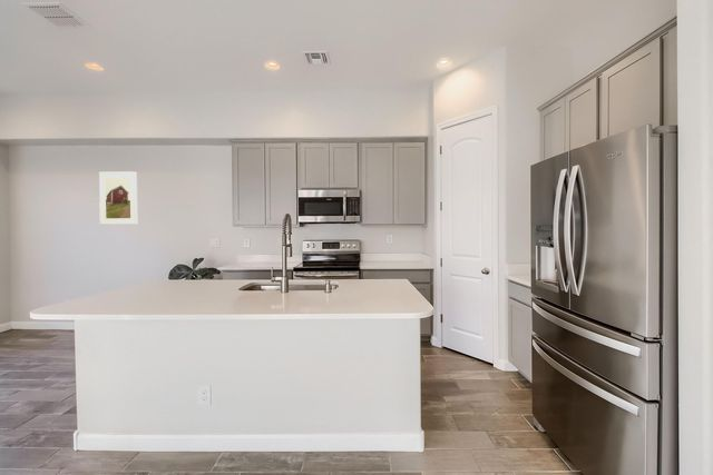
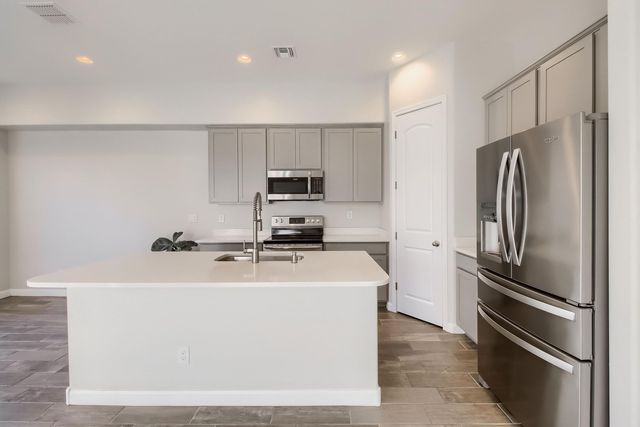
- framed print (118, 198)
